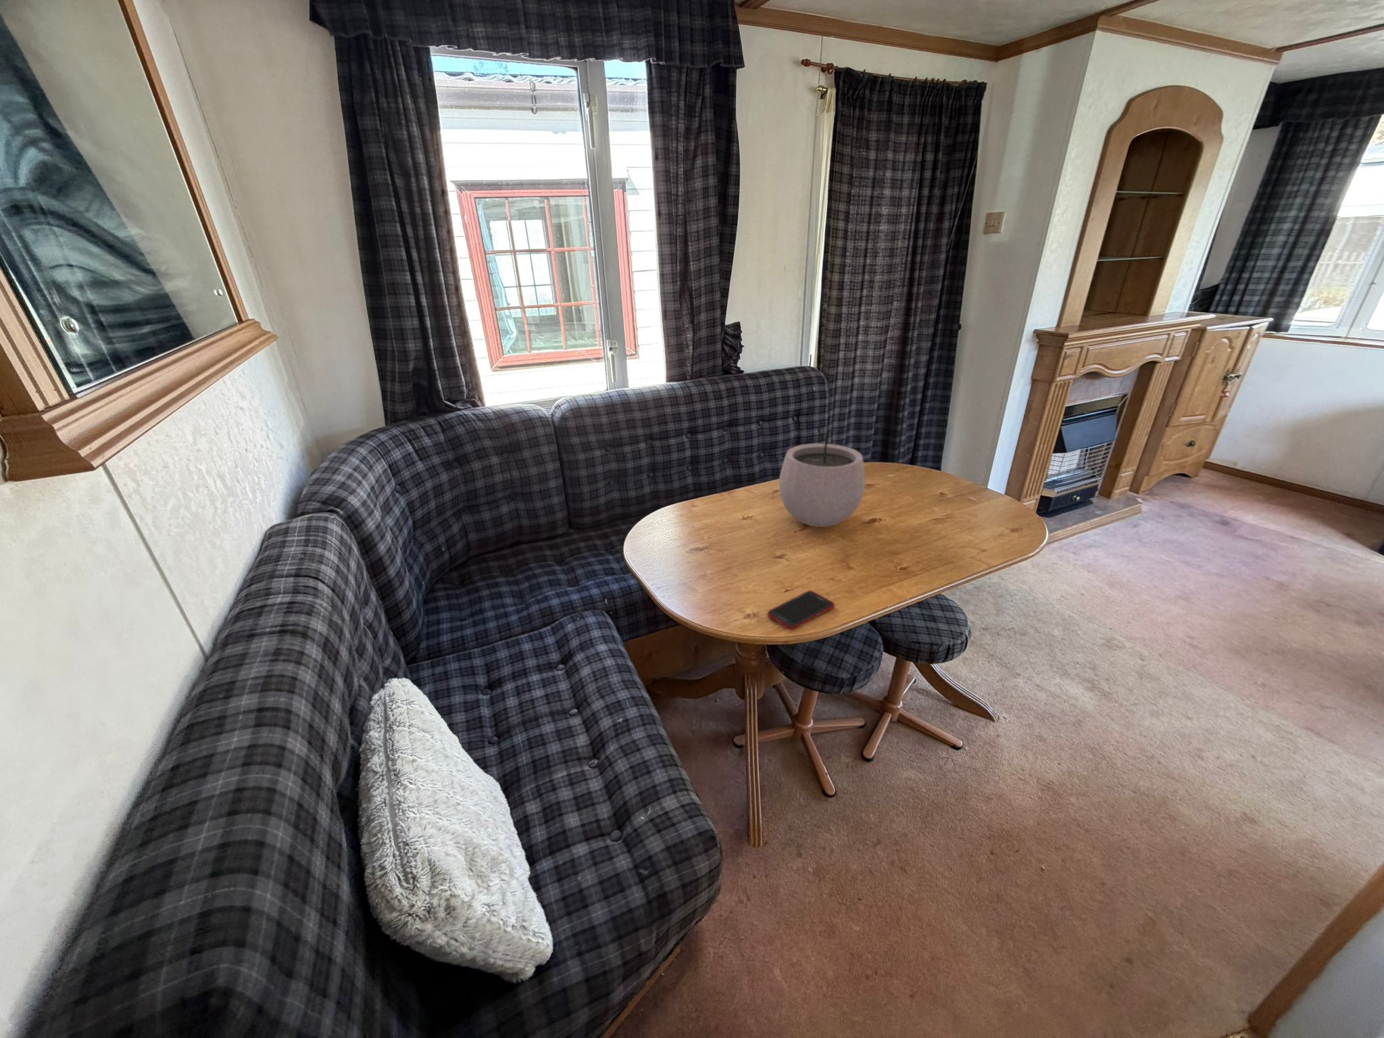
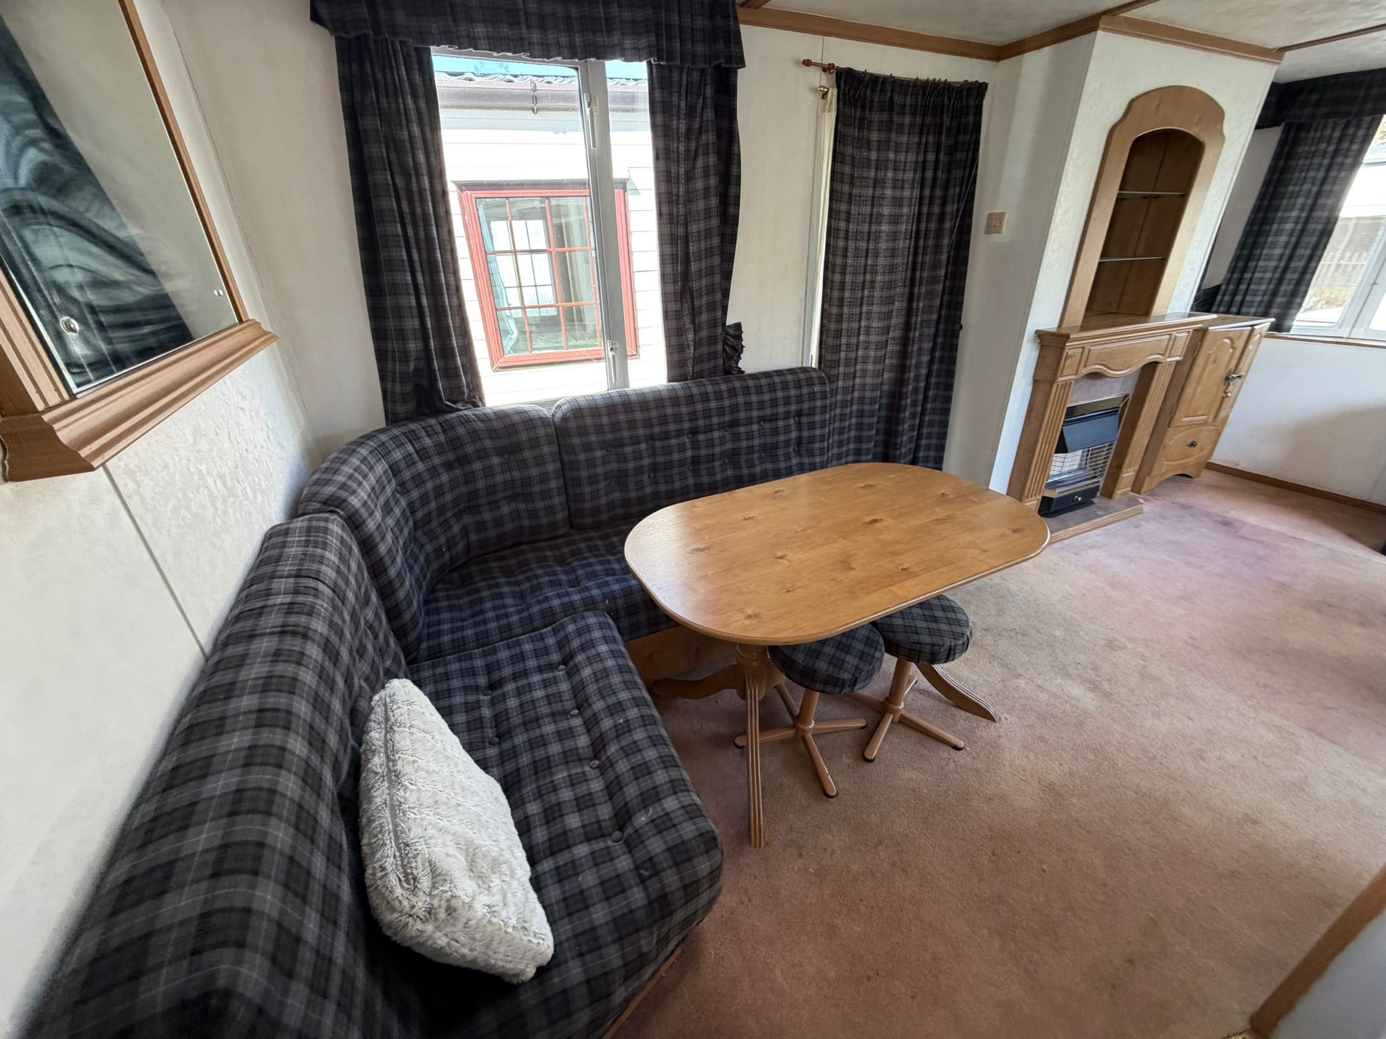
- plant pot (822, 473)
- cell phone (801, 609)
